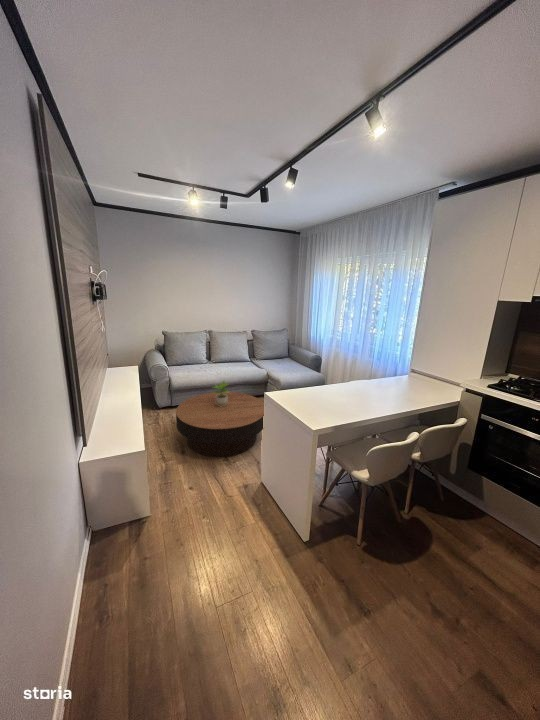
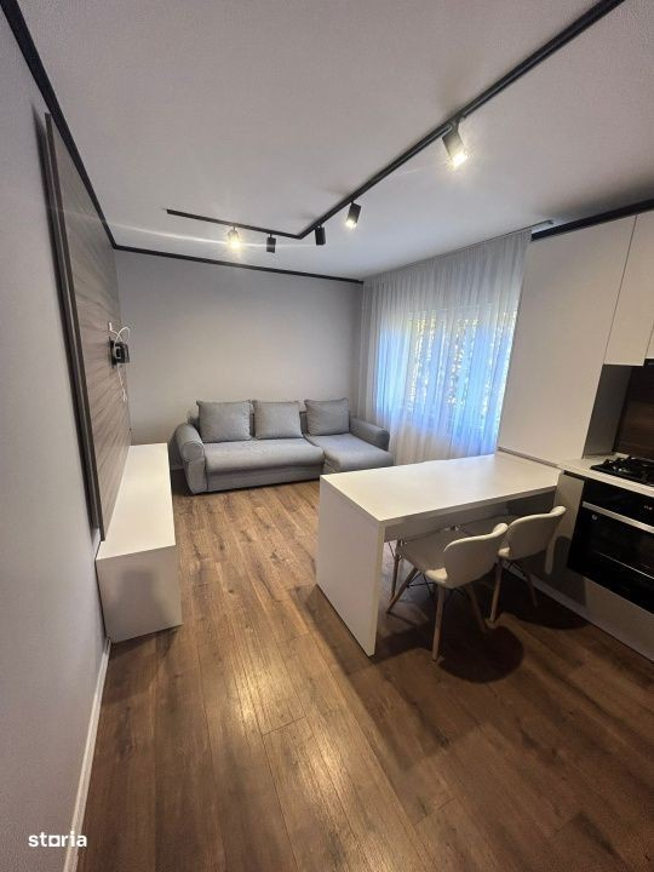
- potted plant (220, 392)
- coffee table (222, 422)
